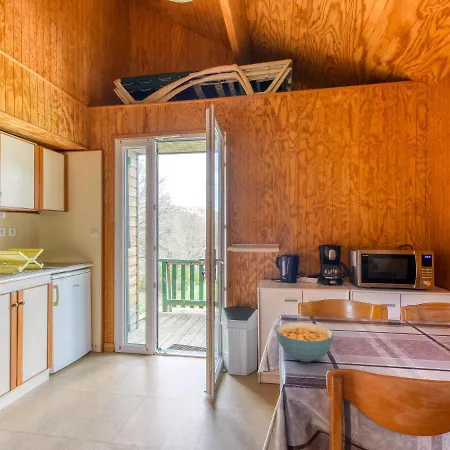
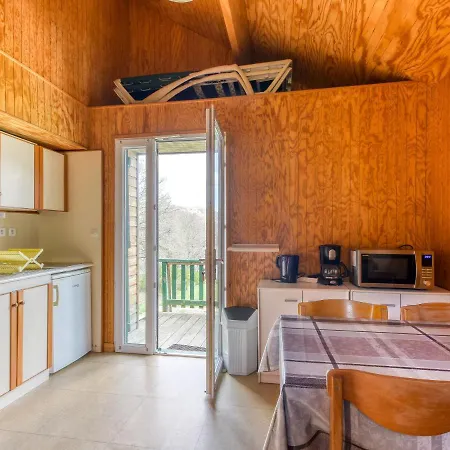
- cereal bowl (304, 344)
